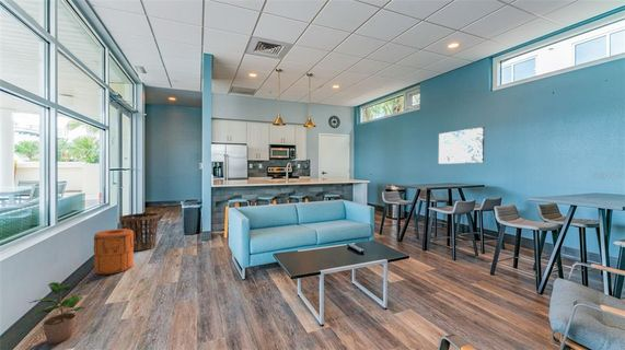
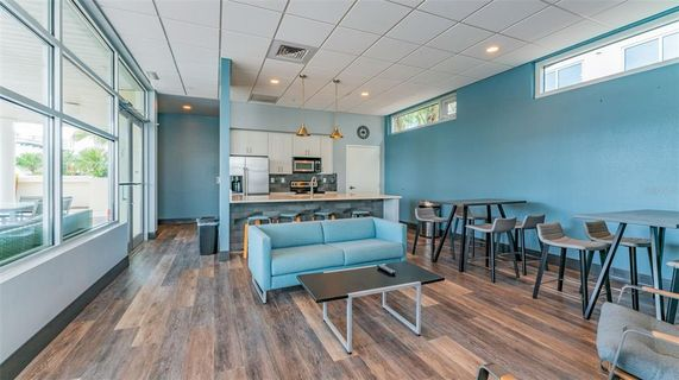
- wall art (459, 147)
- trash can (114, 249)
- basket (139, 231)
- potted plant (59, 308)
